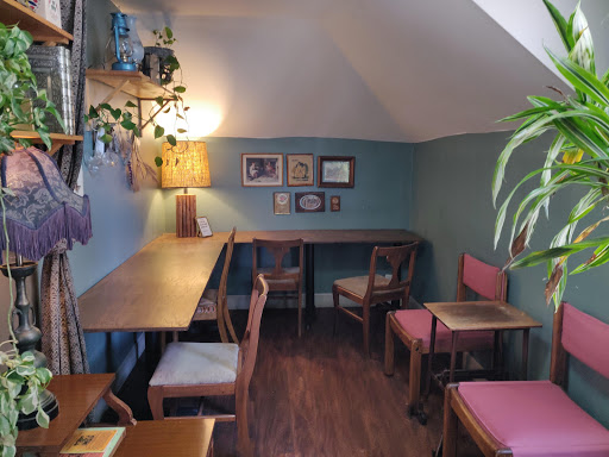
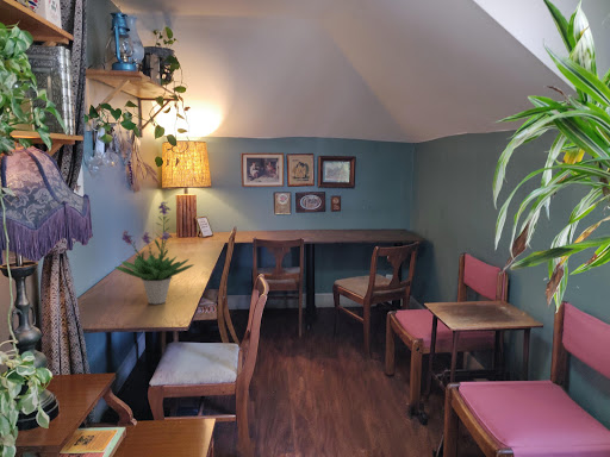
+ potted plant (154, 253)
